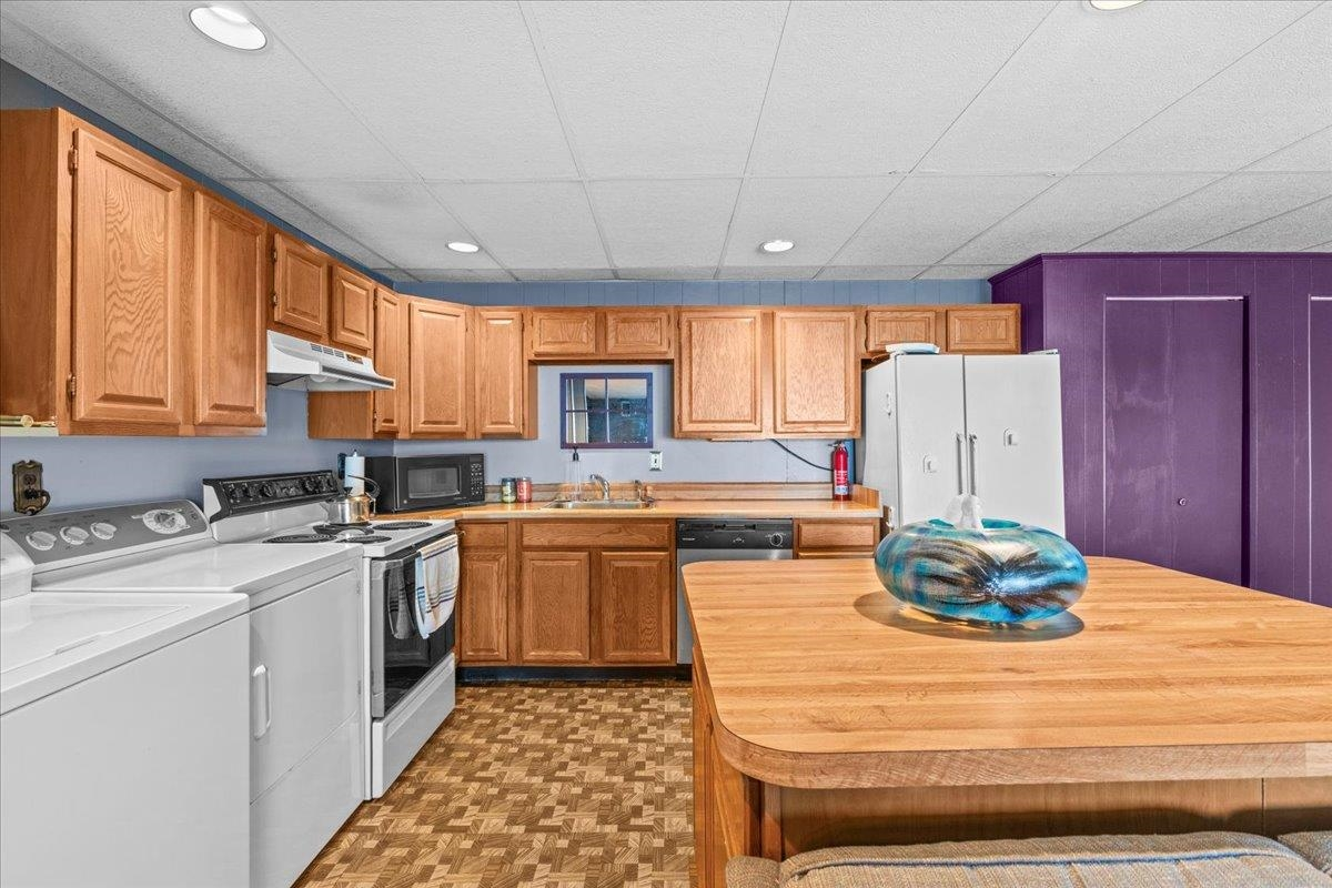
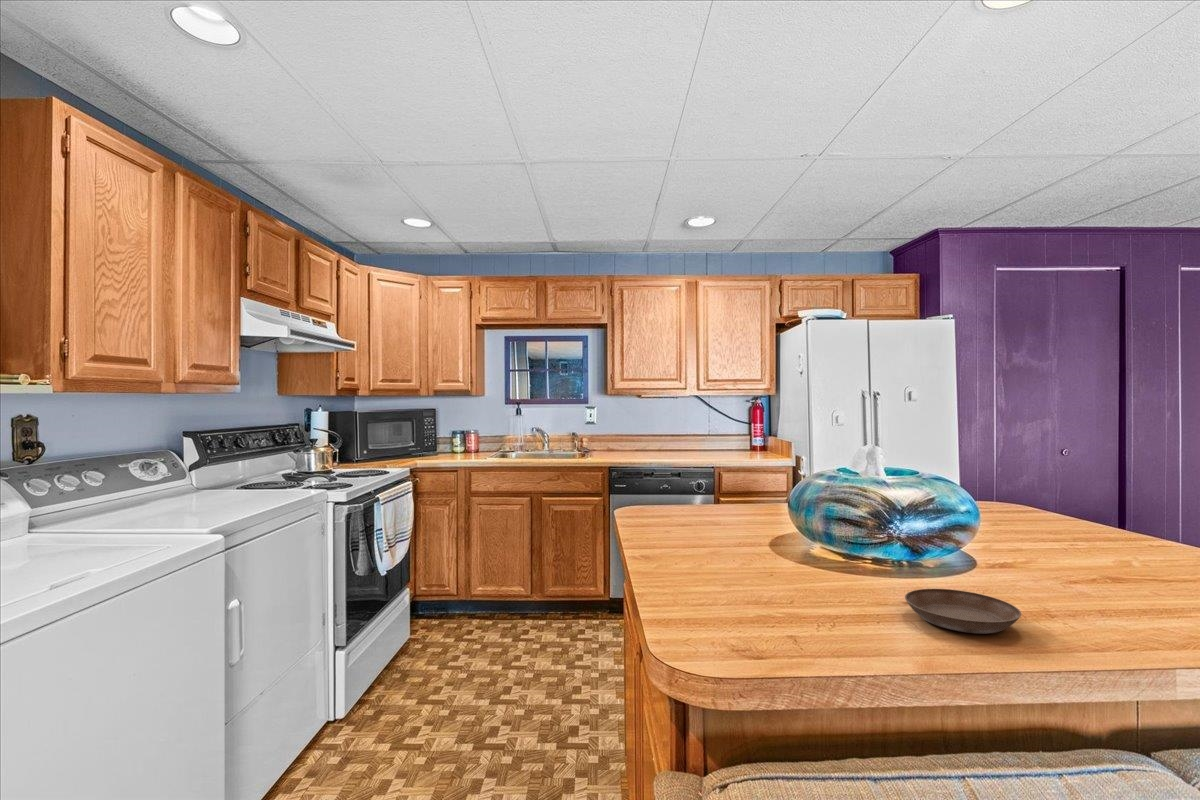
+ saucer (960, 611)
